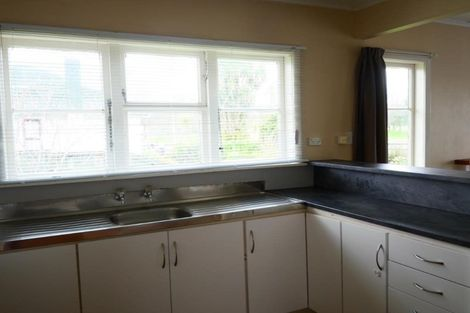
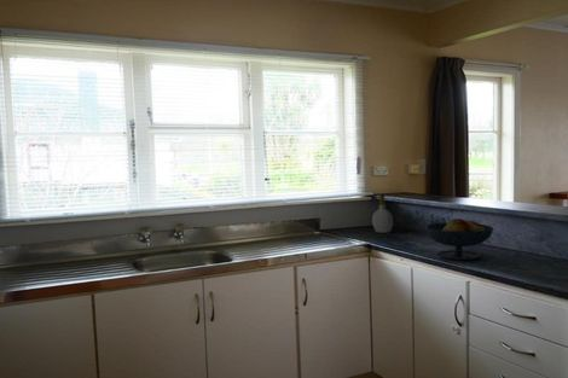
+ soap bottle (382, 213)
+ fruit bowl (458, 235)
